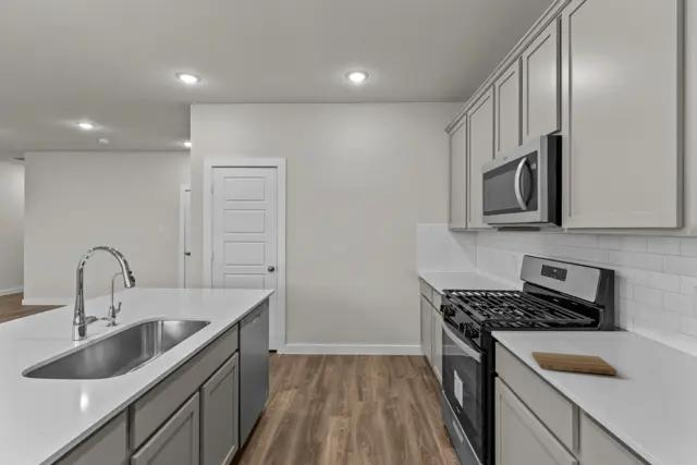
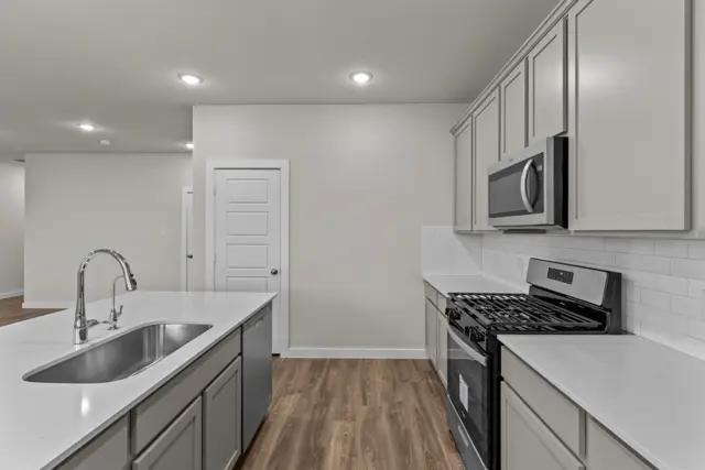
- cutting board (571, 362)
